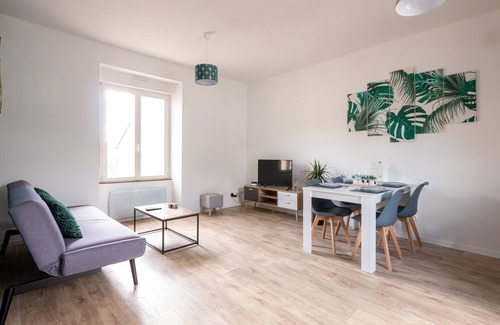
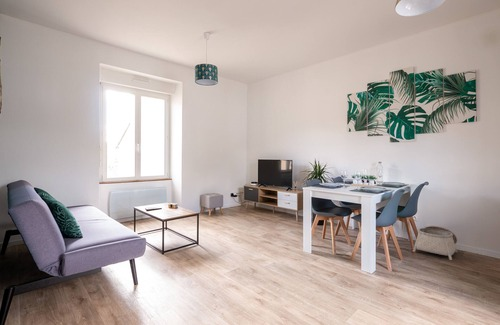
+ basket (436, 238)
